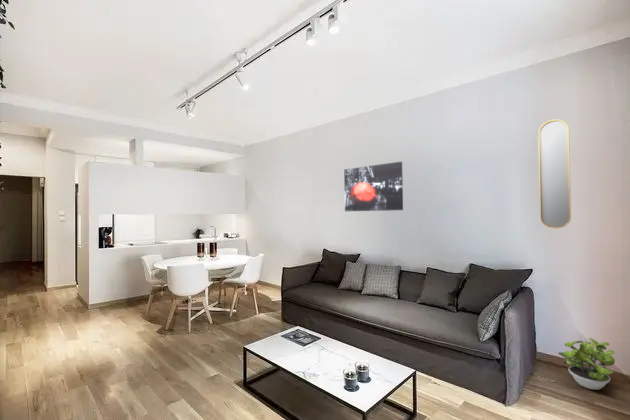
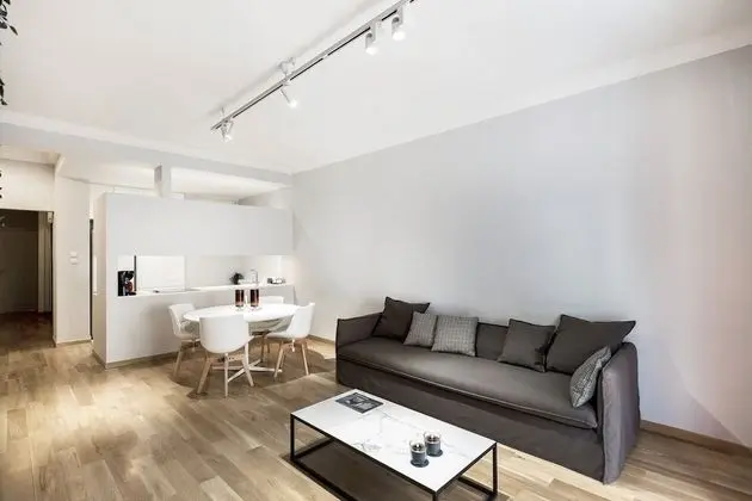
- wall art (371, 188)
- potted plant (585, 361)
- home mirror (554, 174)
